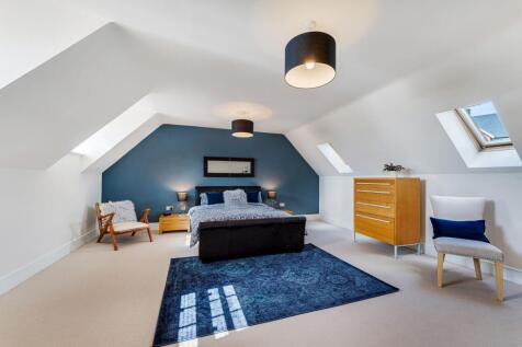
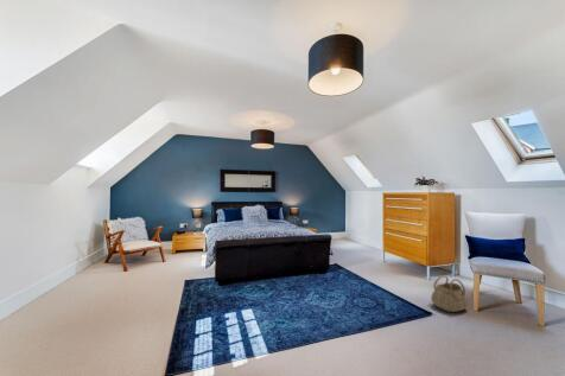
+ basket (449, 292)
